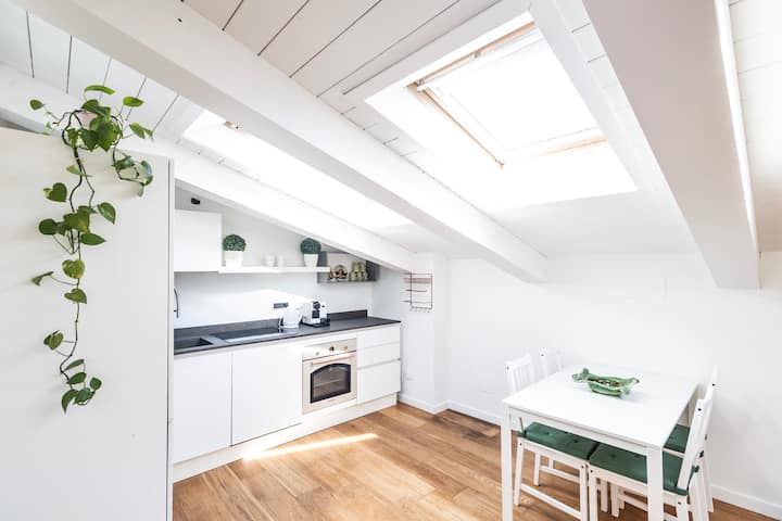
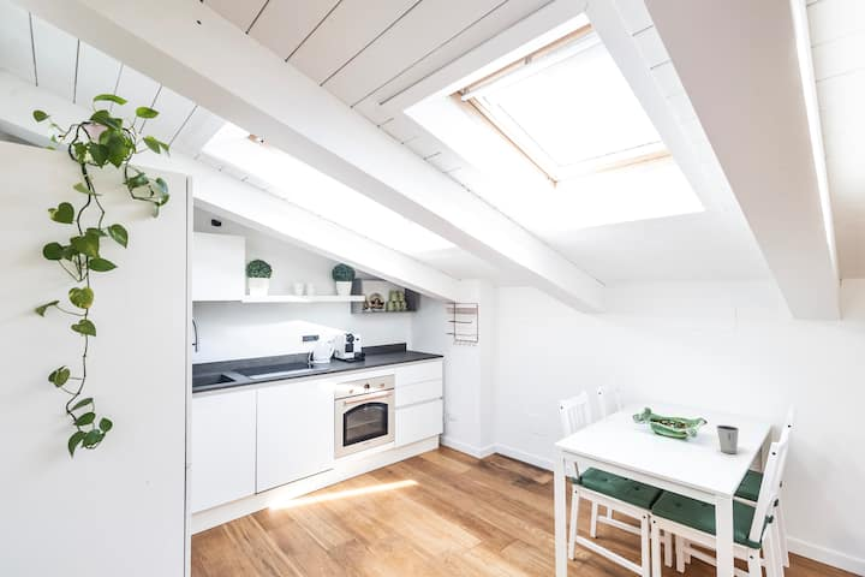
+ dixie cup (727, 439)
